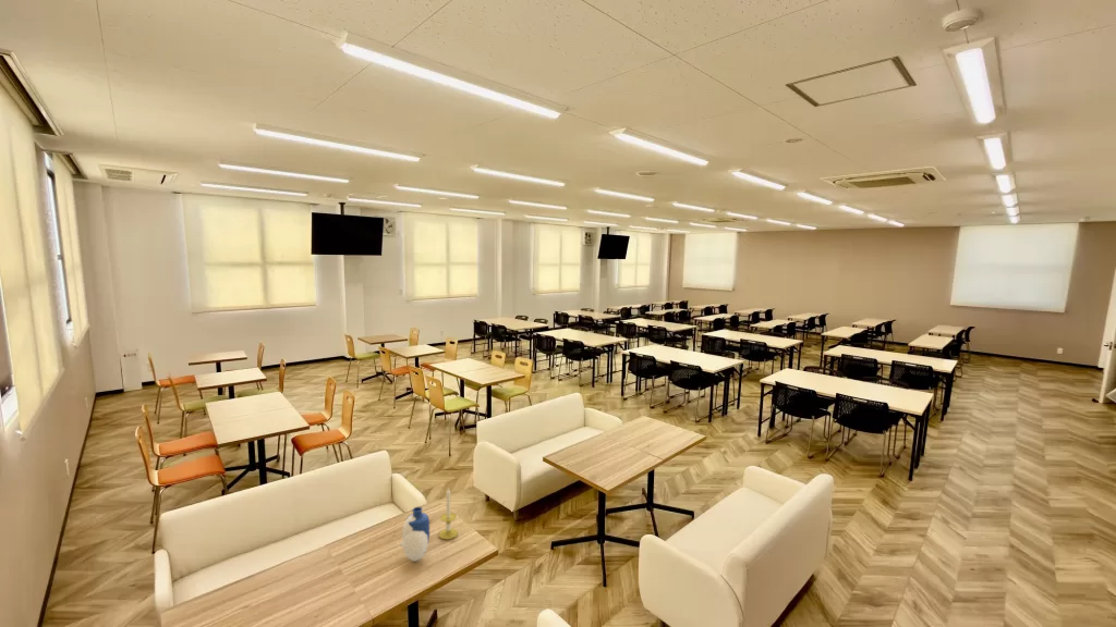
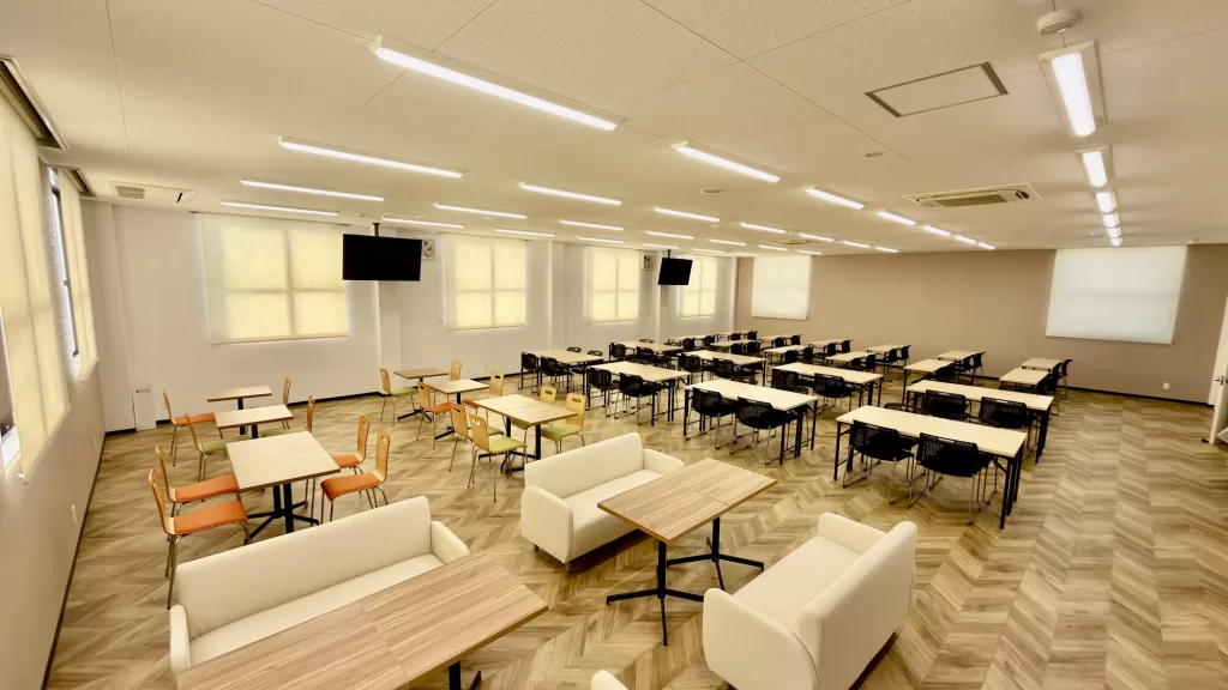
- candle (448, 511)
- vase (415, 534)
